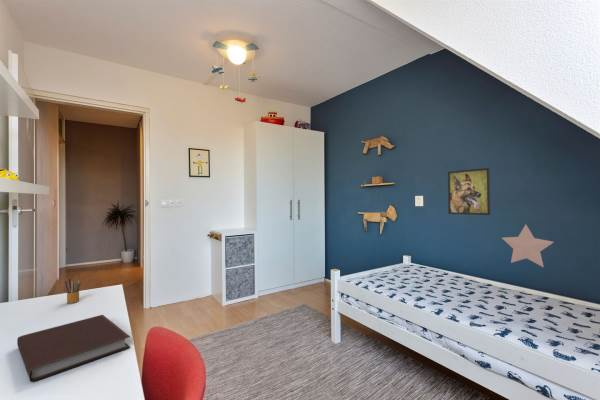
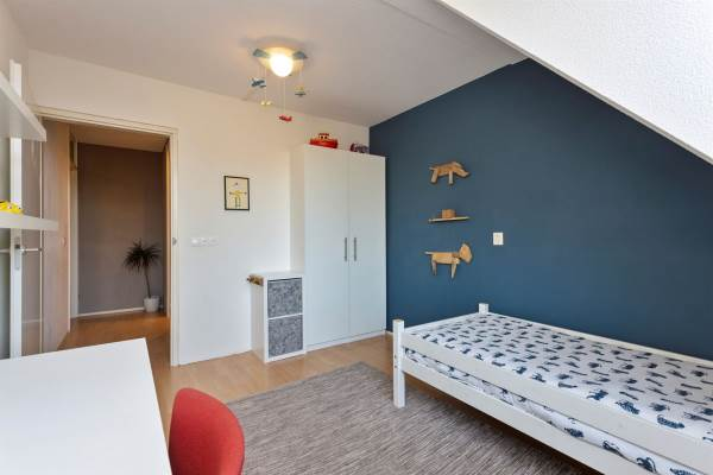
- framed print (468, 192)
- pencil box (72, 289)
- notebook (73, 342)
- decorative star (526, 244)
